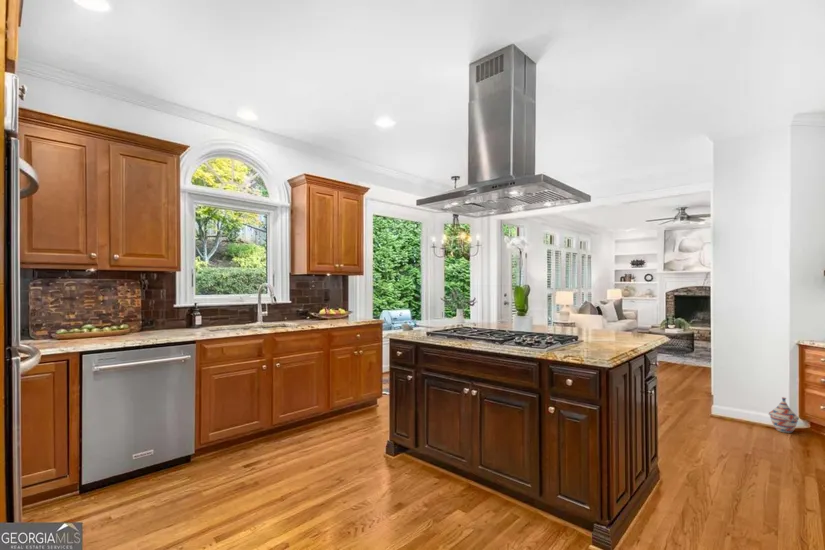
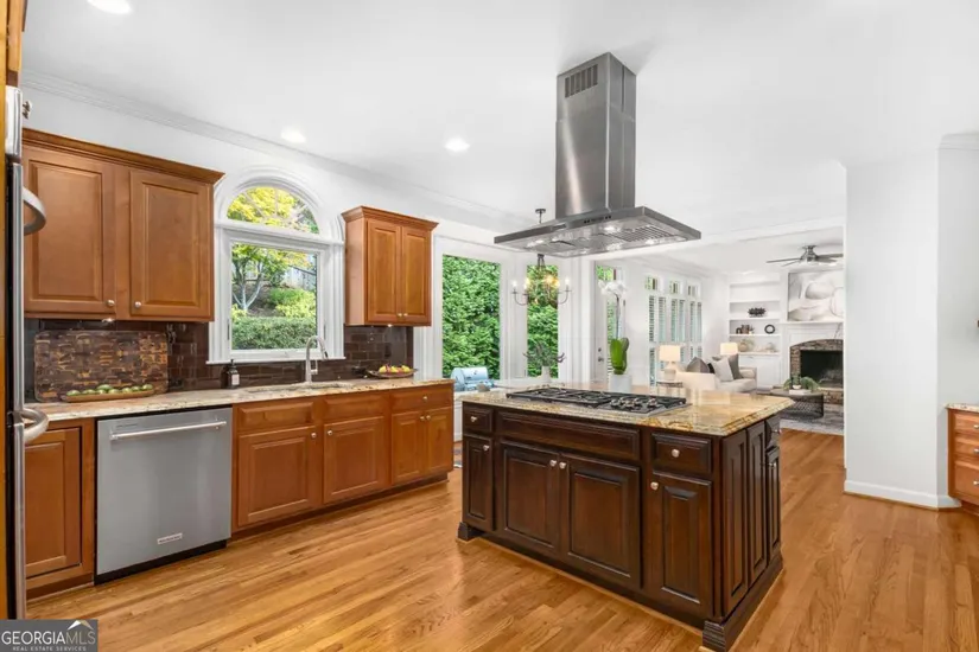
- woven basket (783, 414)
